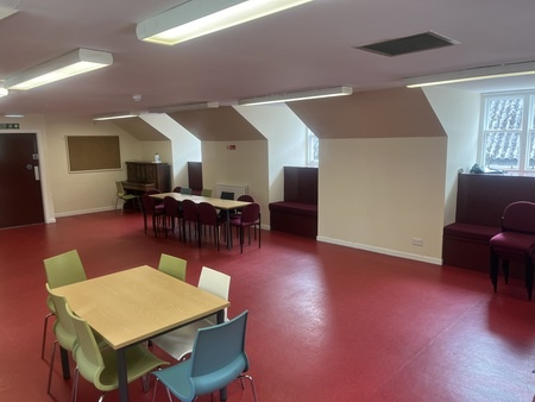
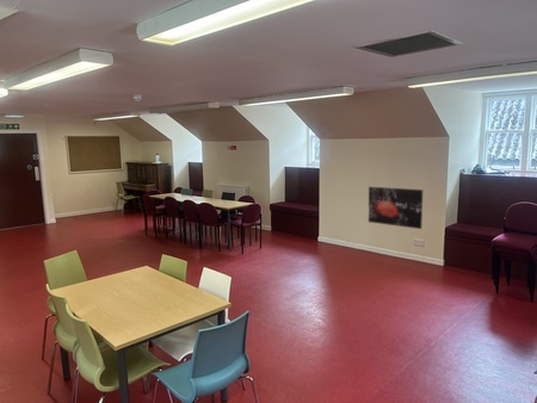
+ wall art (394, 206)
